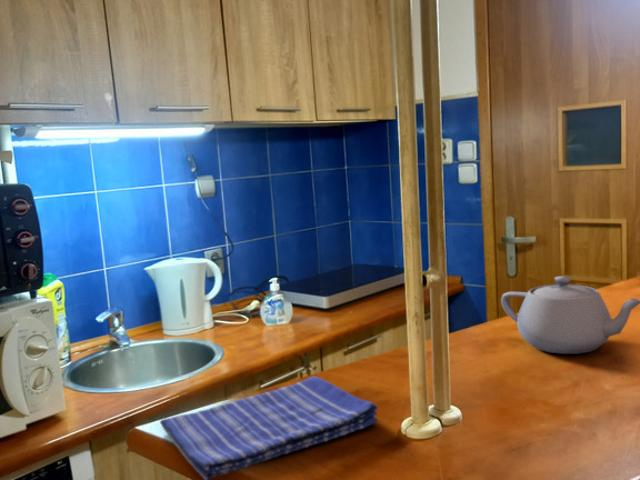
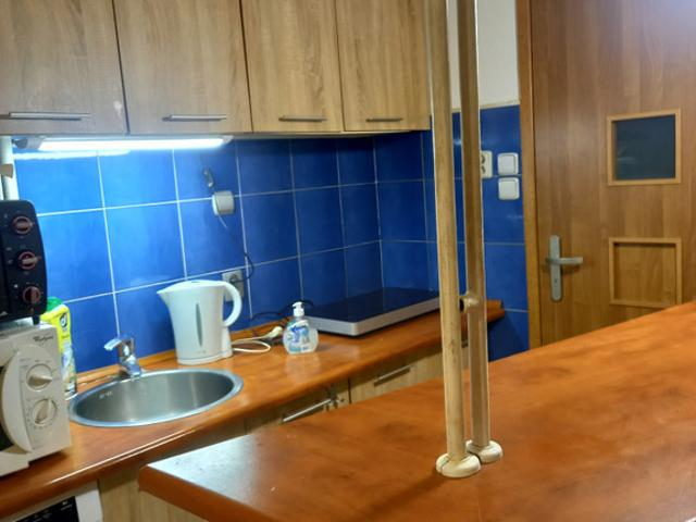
- dish towel (269, 417)
- teapot (567, 311)
